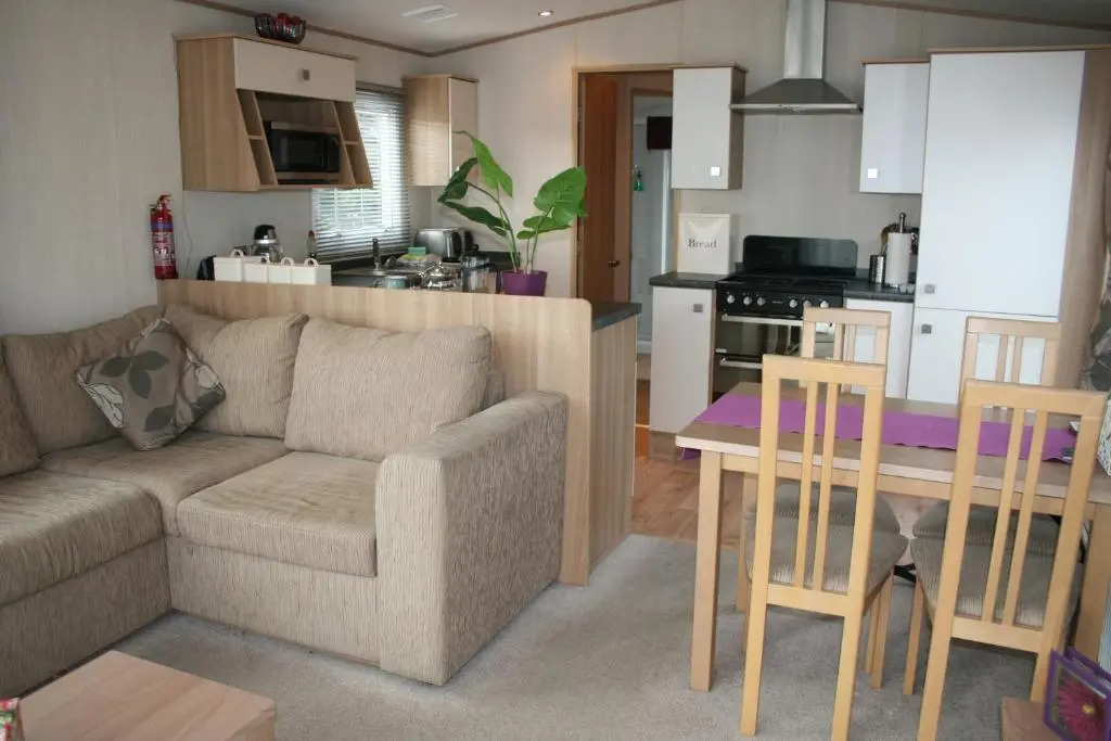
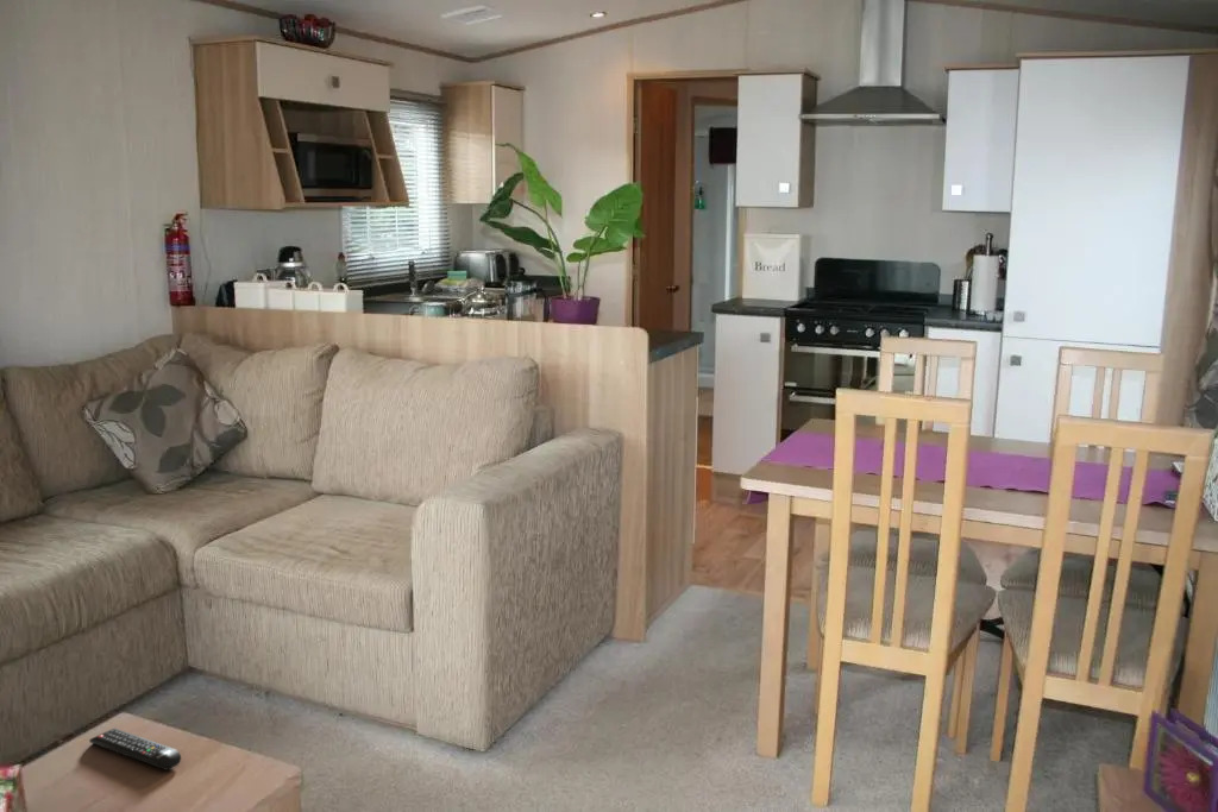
+ remote control (134, 748)
